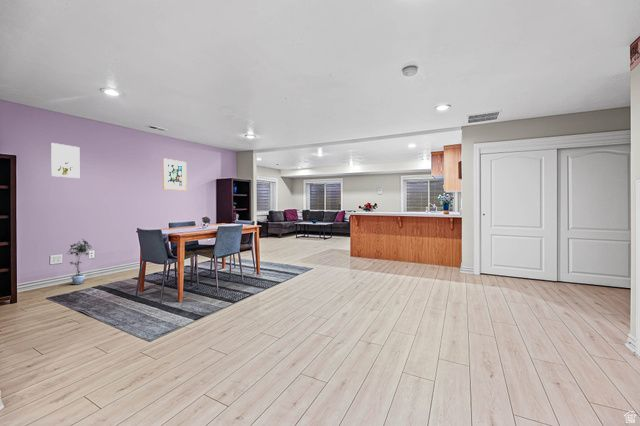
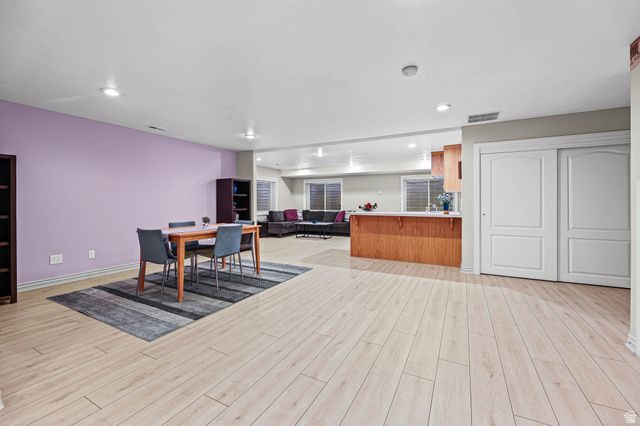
- wall art (65, 161)
- wall art (175, 175)
- potted plant (78, 261)
